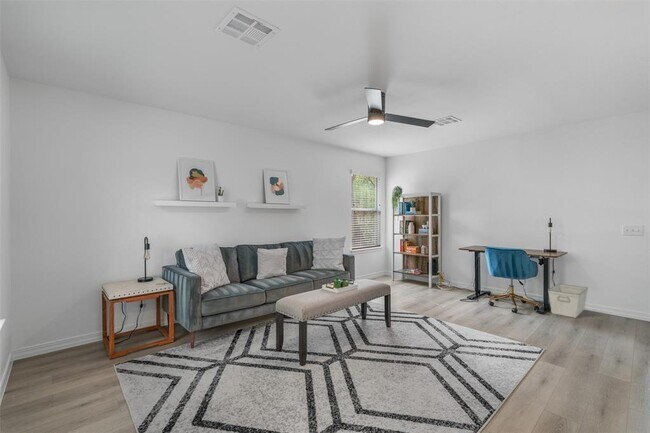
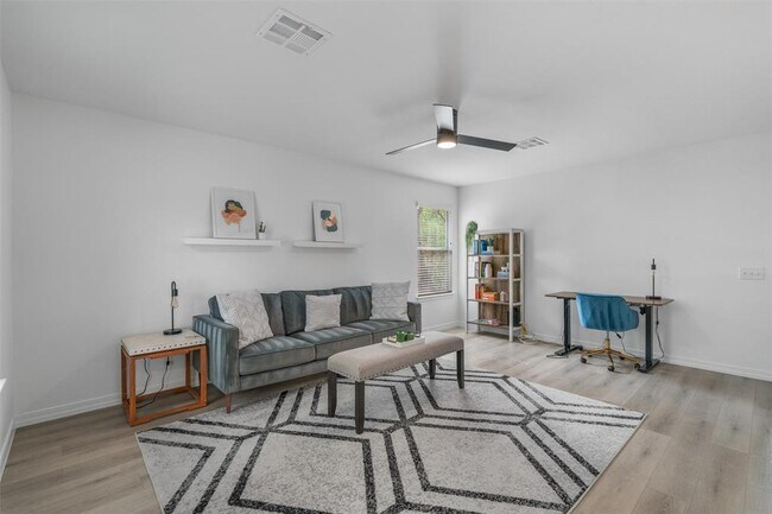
- storage bin (568, 299)
